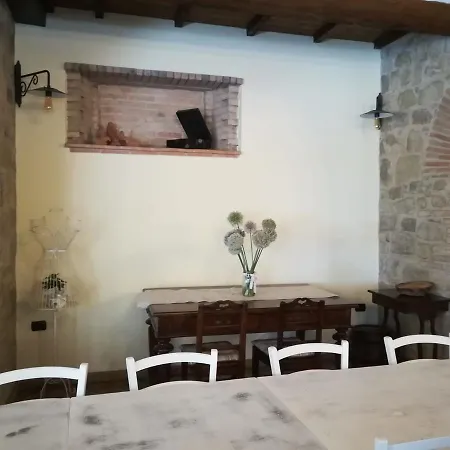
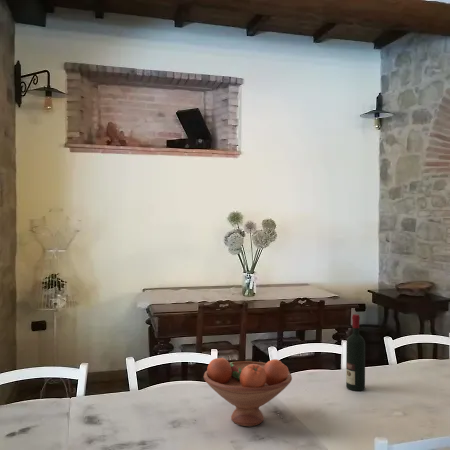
+ alcohol (355, 351)
+ fruit bowl (247, 388)
